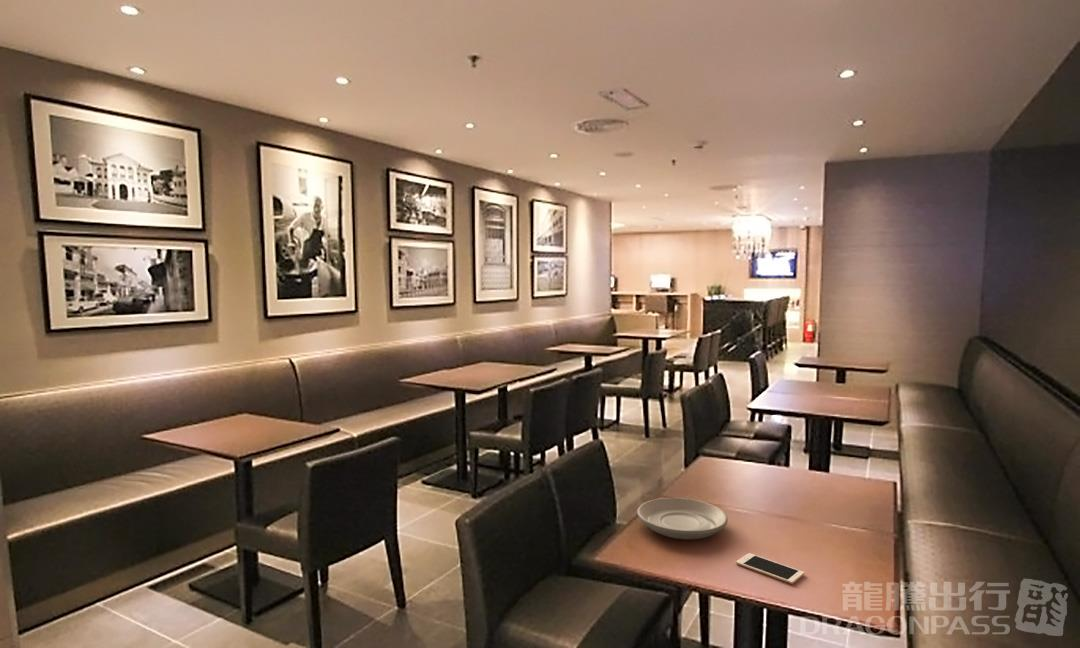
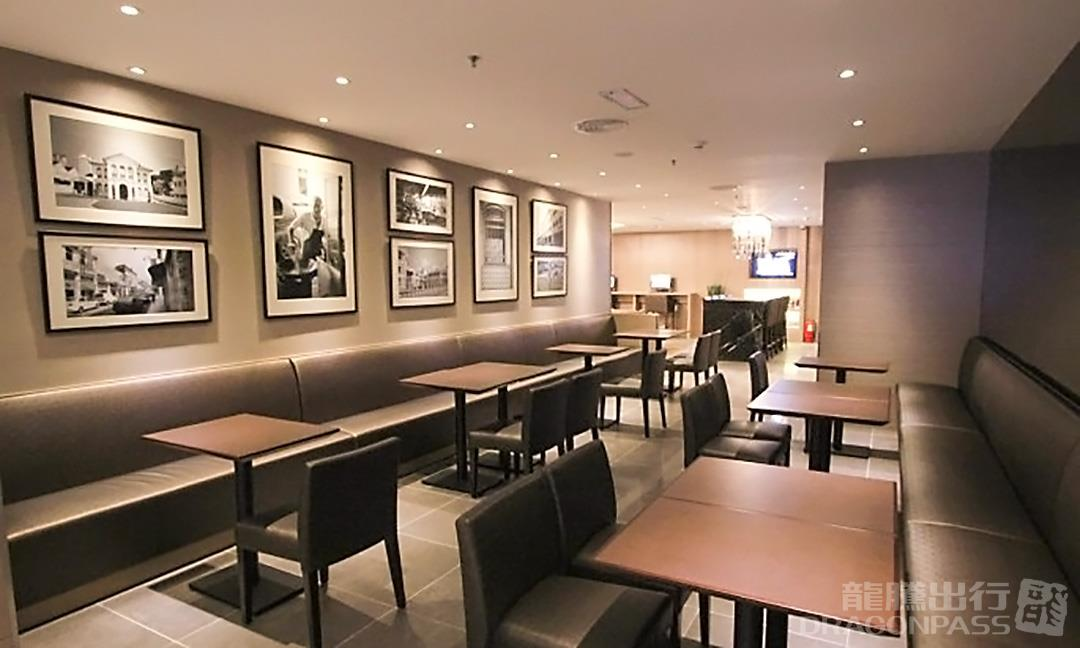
- cell phone (769, 567)
- plate (681, 519)
